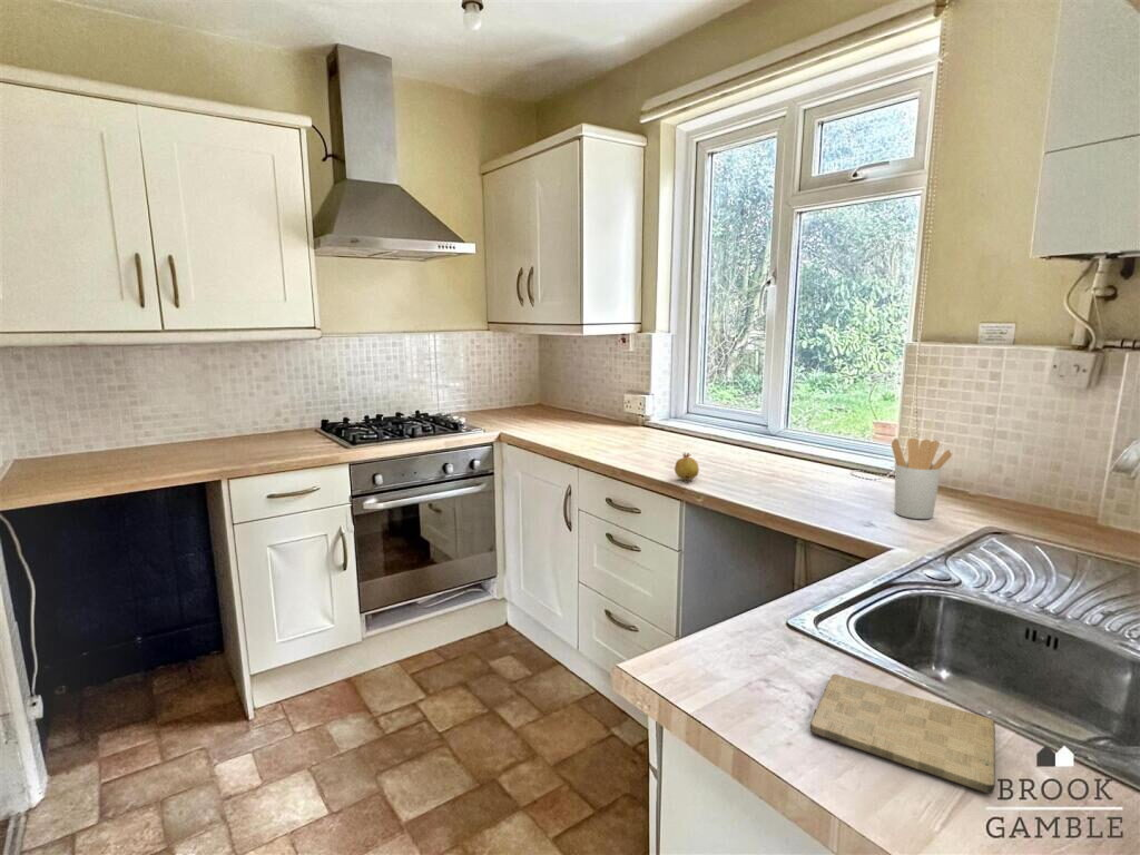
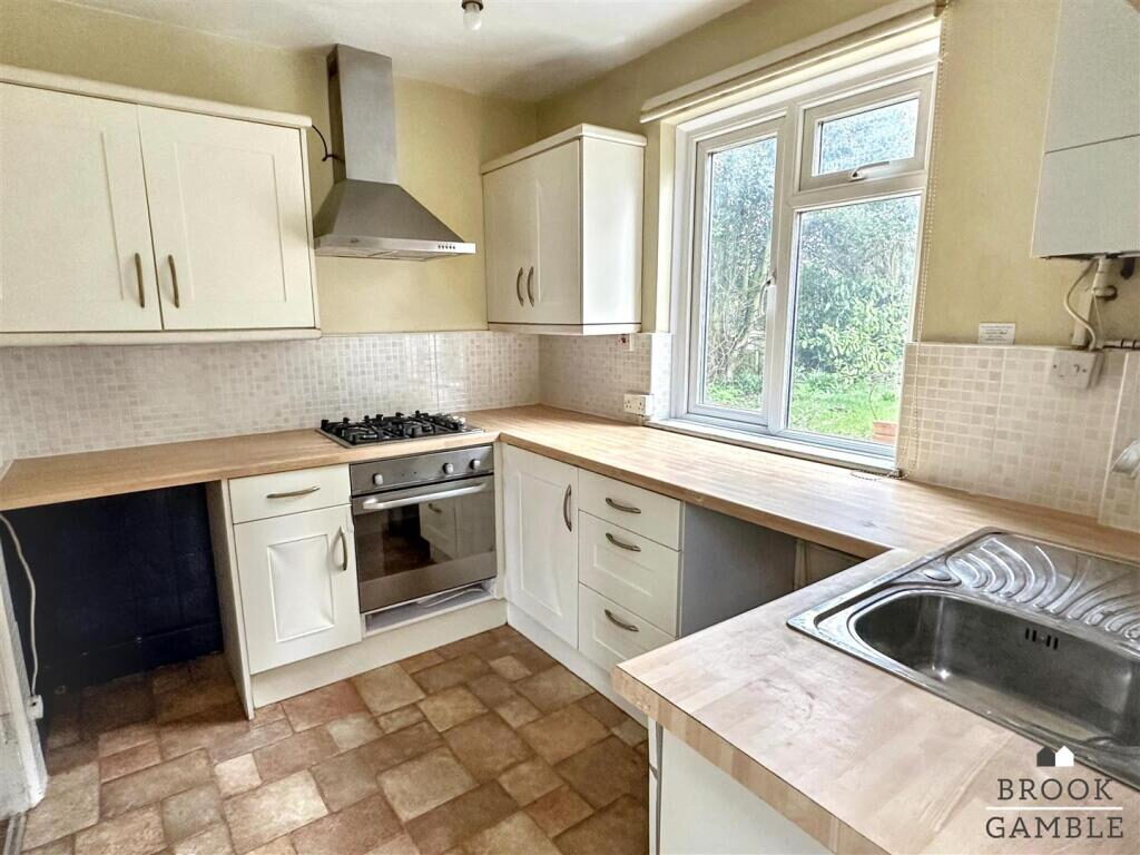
- fruit (686, 466)
- cutting board (902, 725)
- utensil holder (917, 475)
